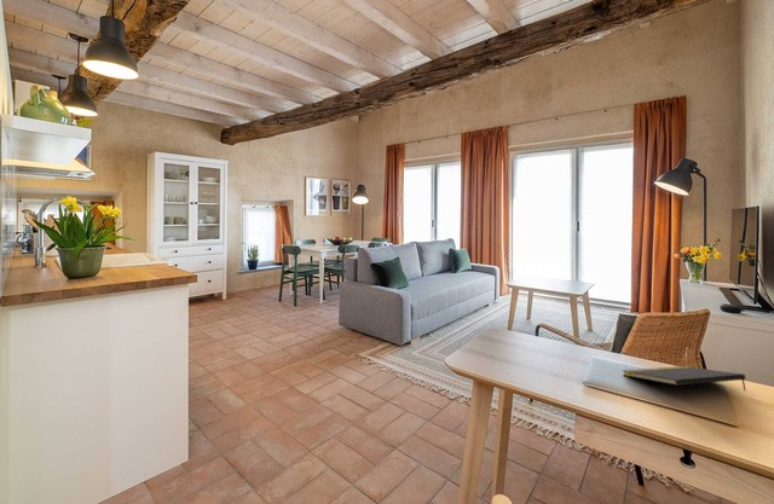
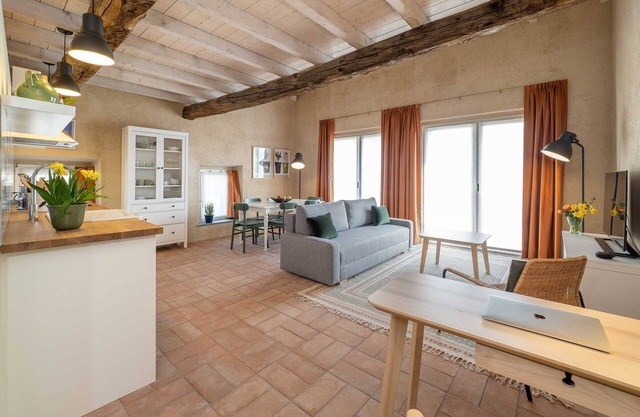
- notepad (680, 375)
